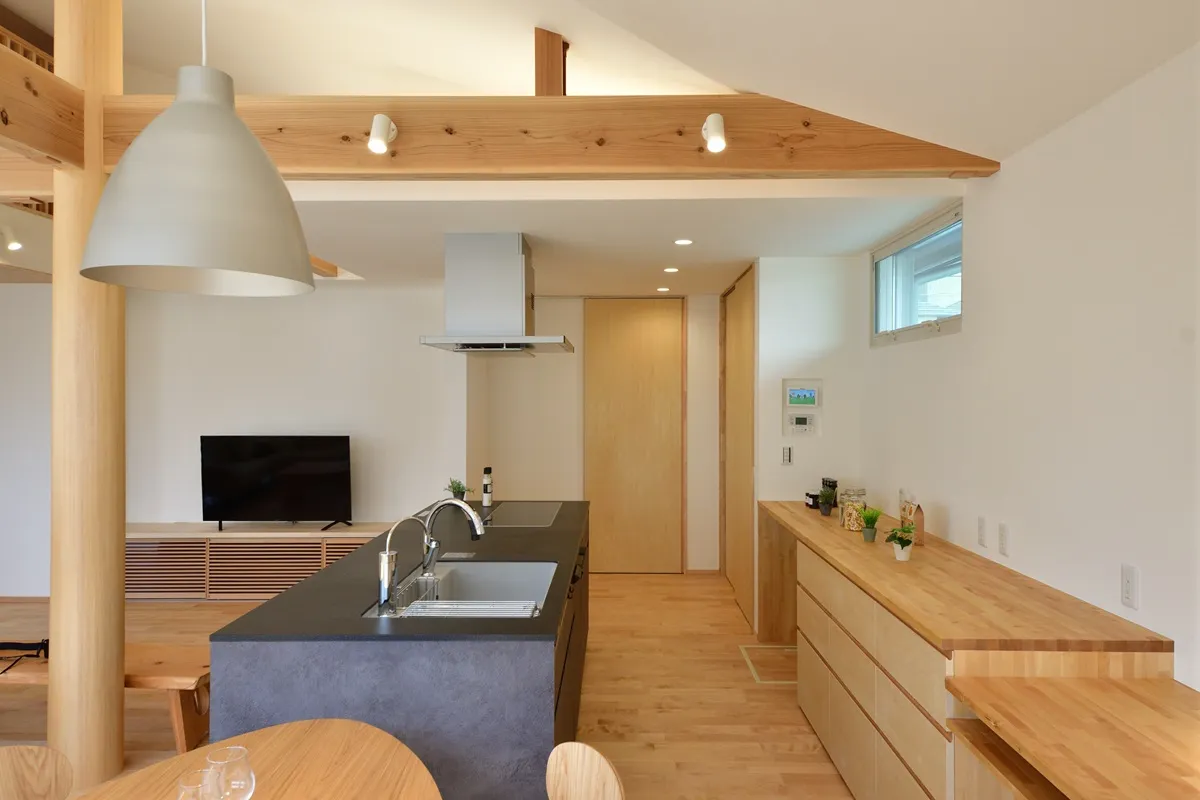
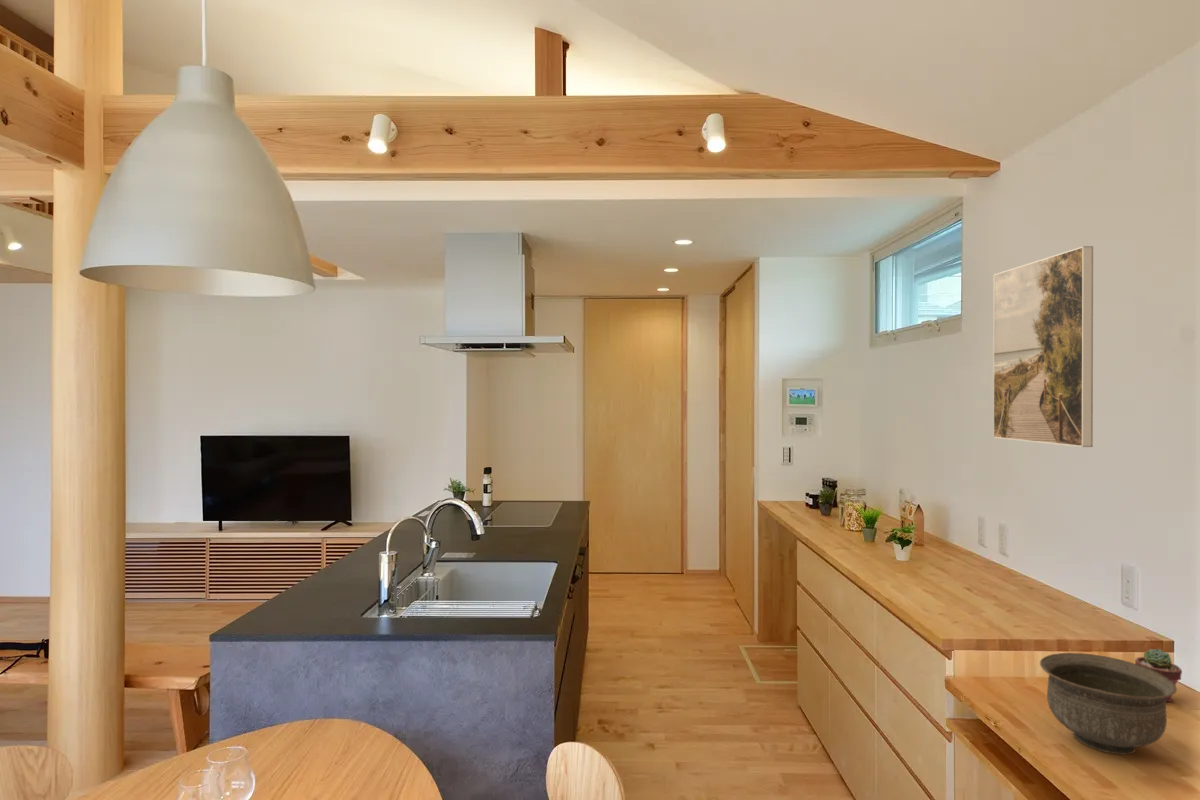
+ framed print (1038, 351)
+ potted succulent (1157, 672)
+ bowl (1104, 707)
